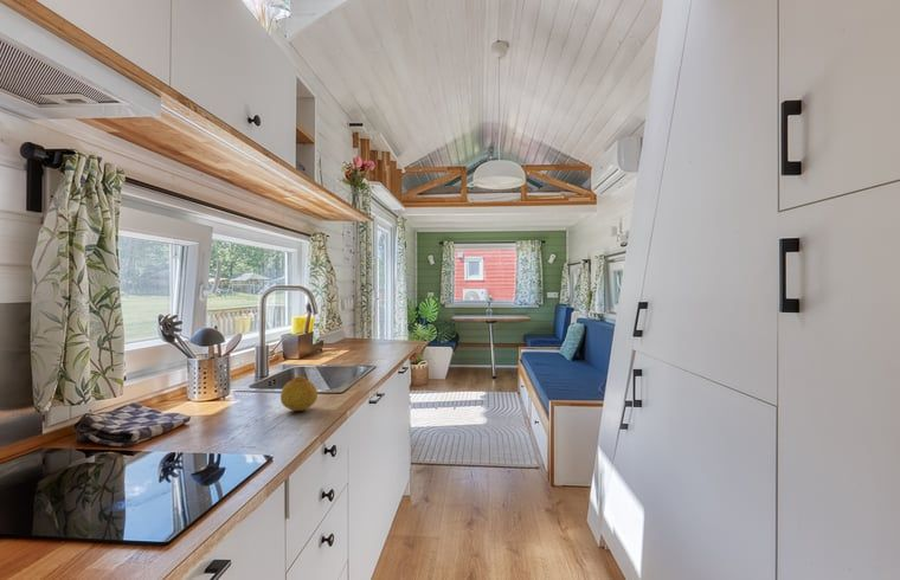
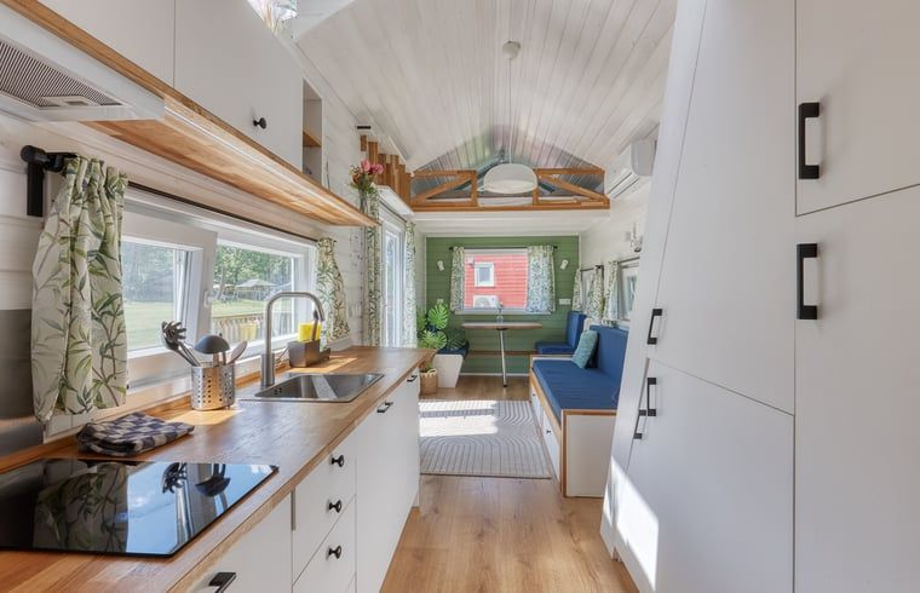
- fruit (298, 393)
